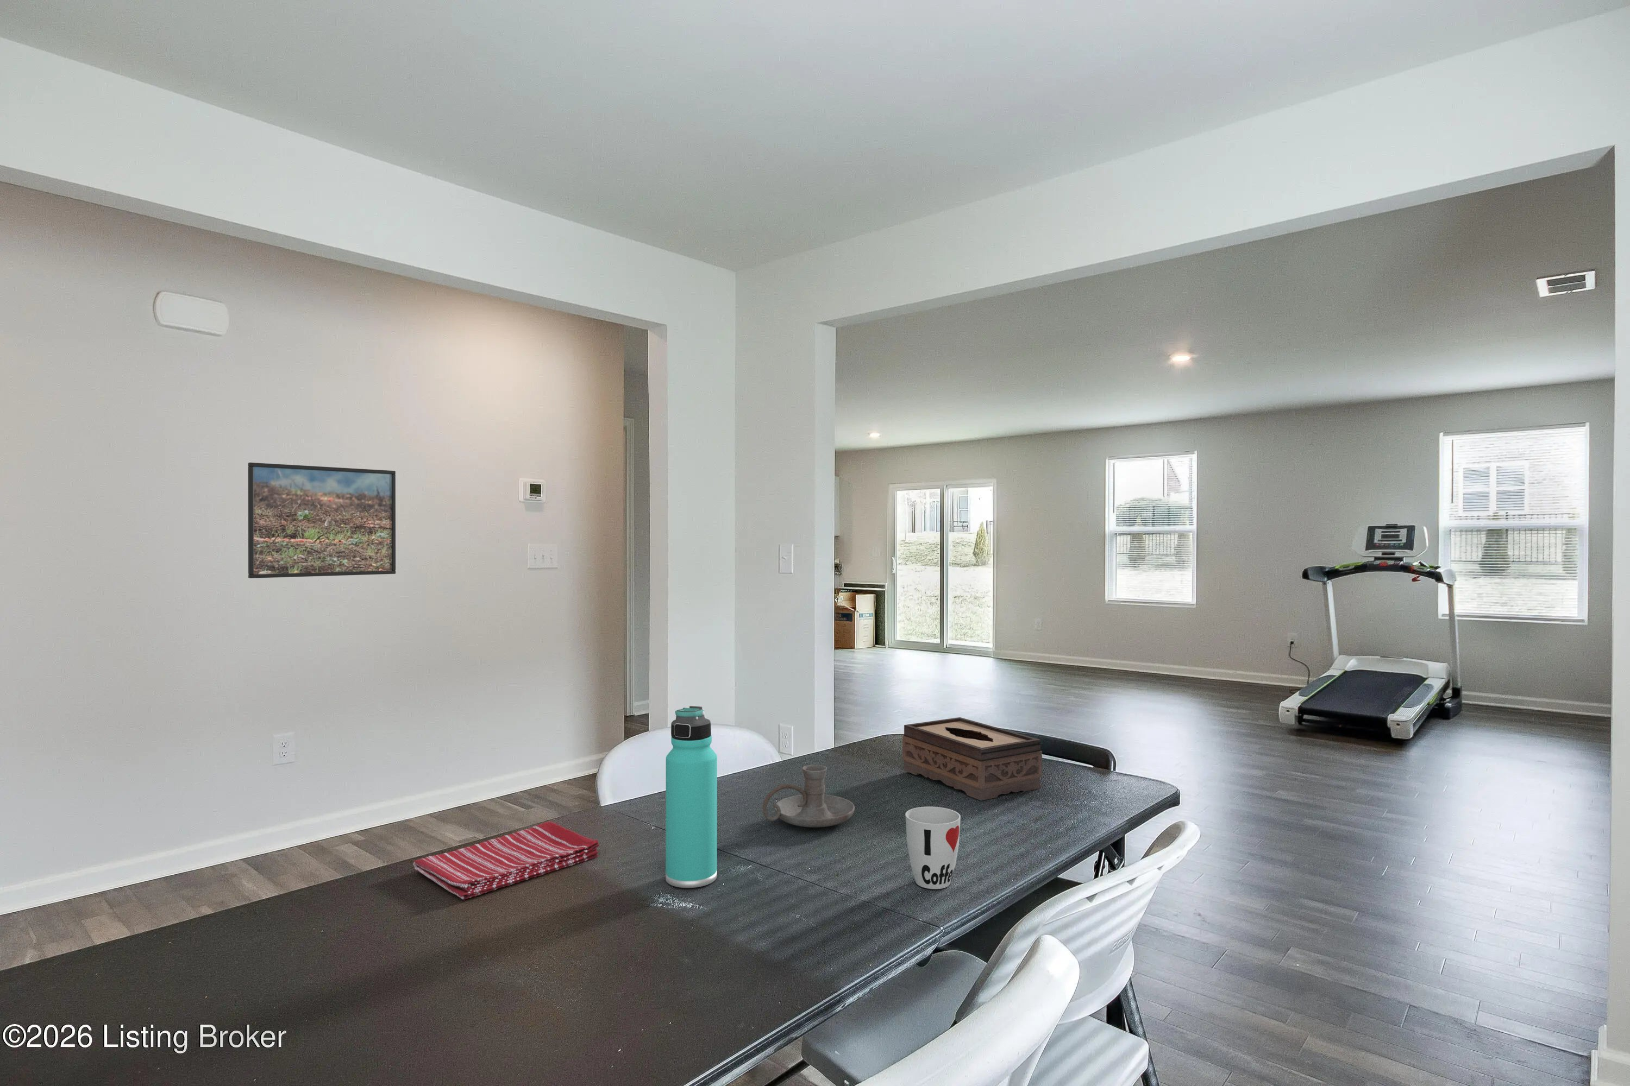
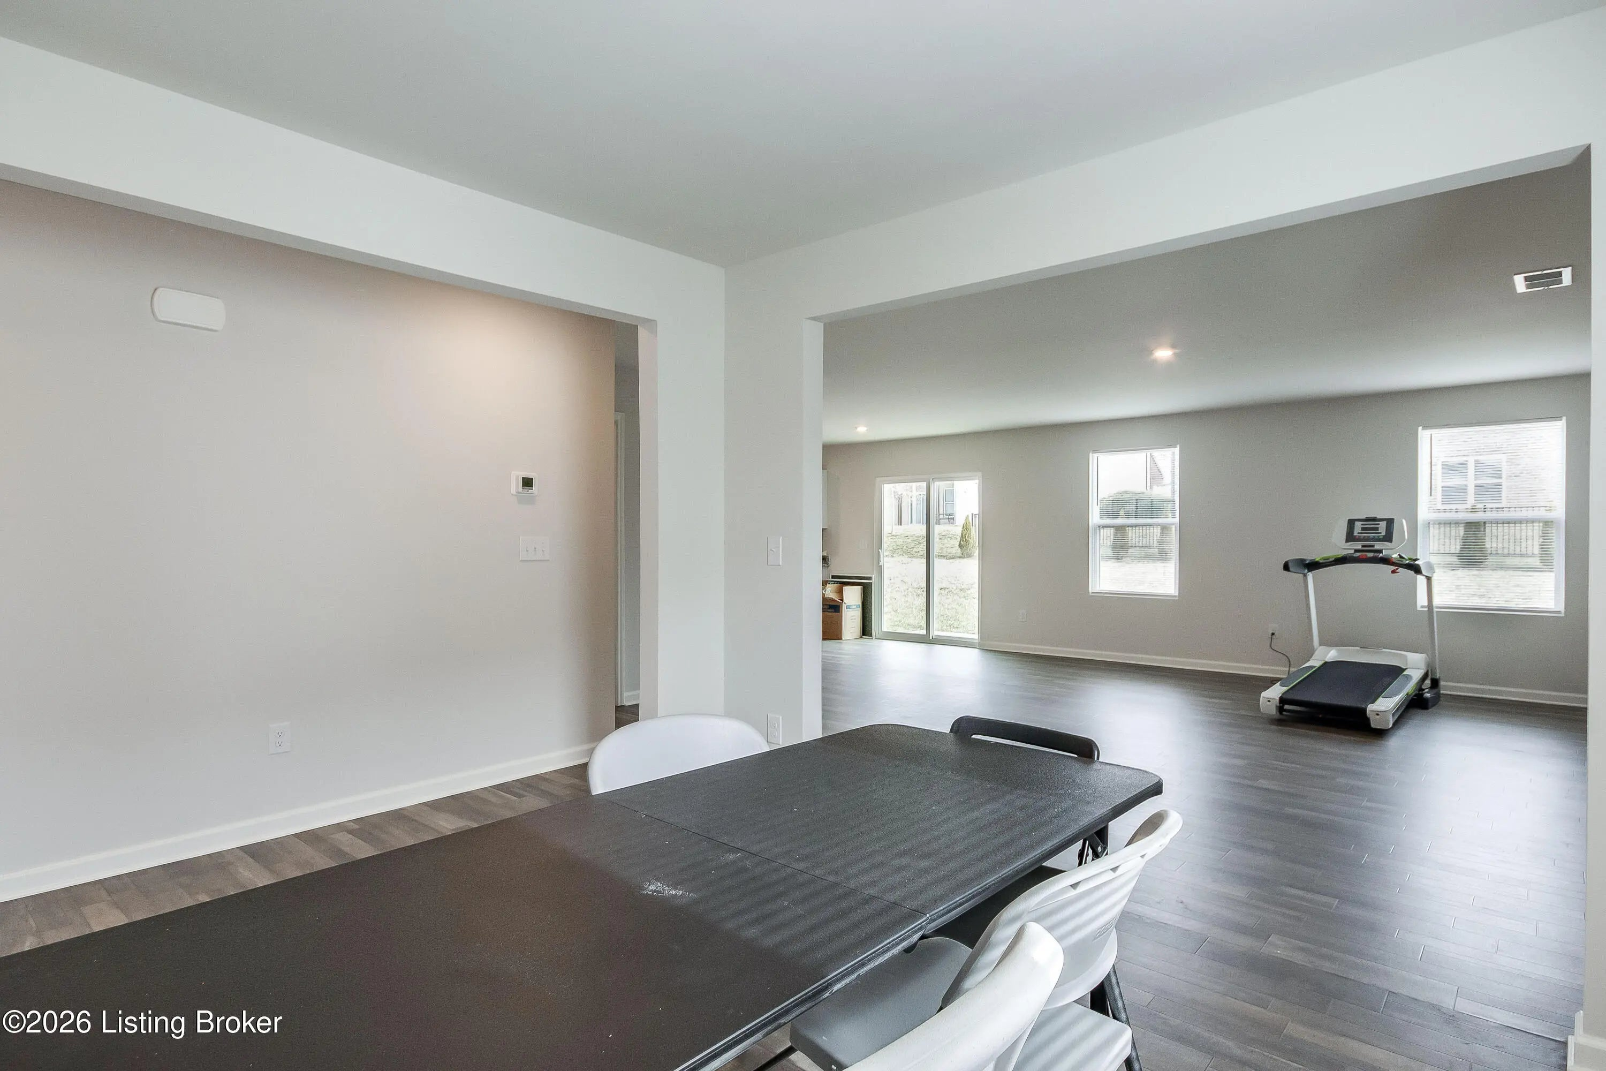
- dish towel (509, 856)
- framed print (326, 521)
- tissue box (969, 755)
- thermos bottle (691, 793)
- candle holder (807, 795)
- cup (933, 848)
